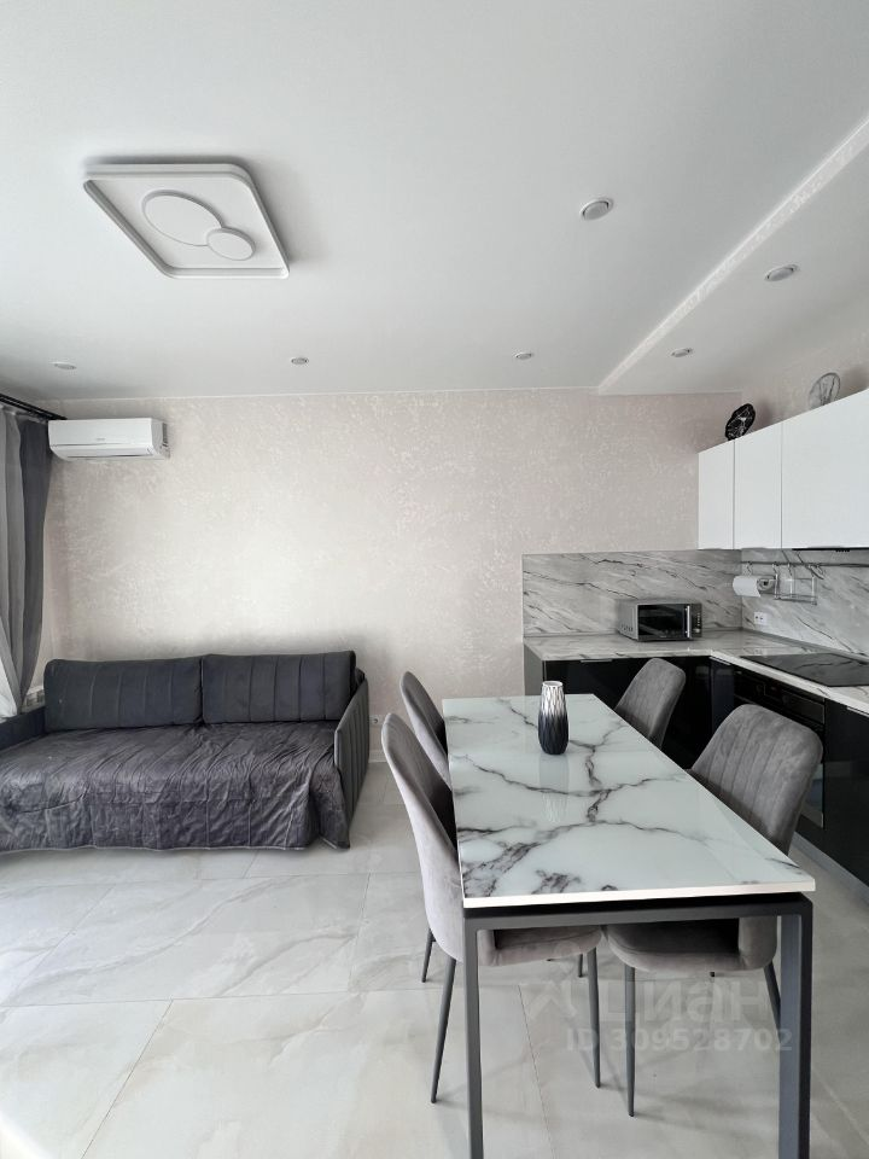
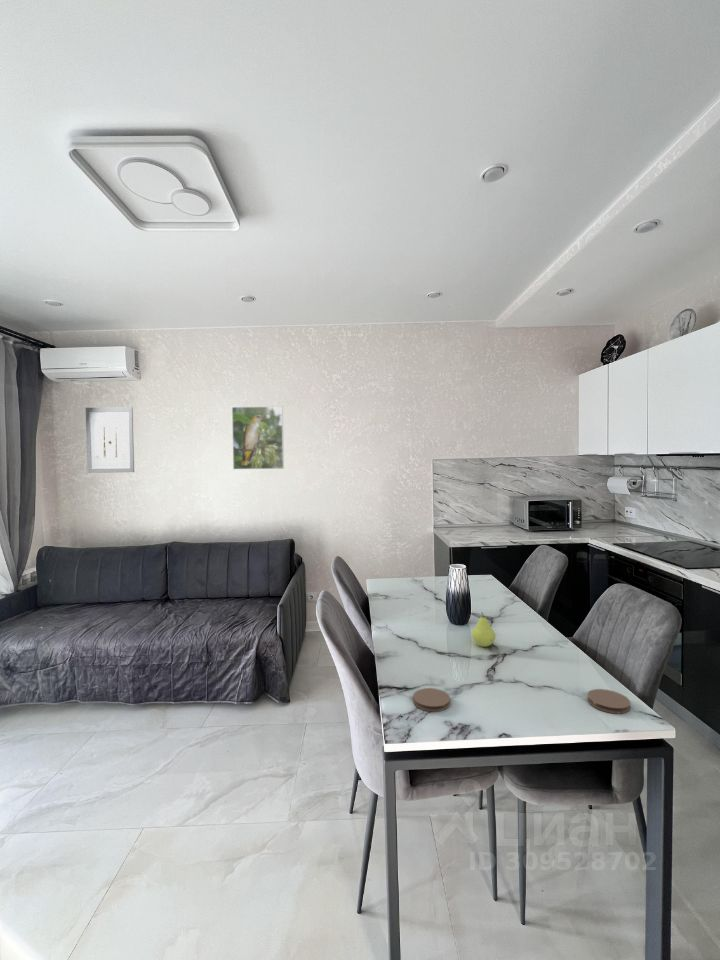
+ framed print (258, 438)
+ coaster (608, 700)
+ wall art (109, 440)
+ coaster (431, 699)
+ fruit (483, 629)
